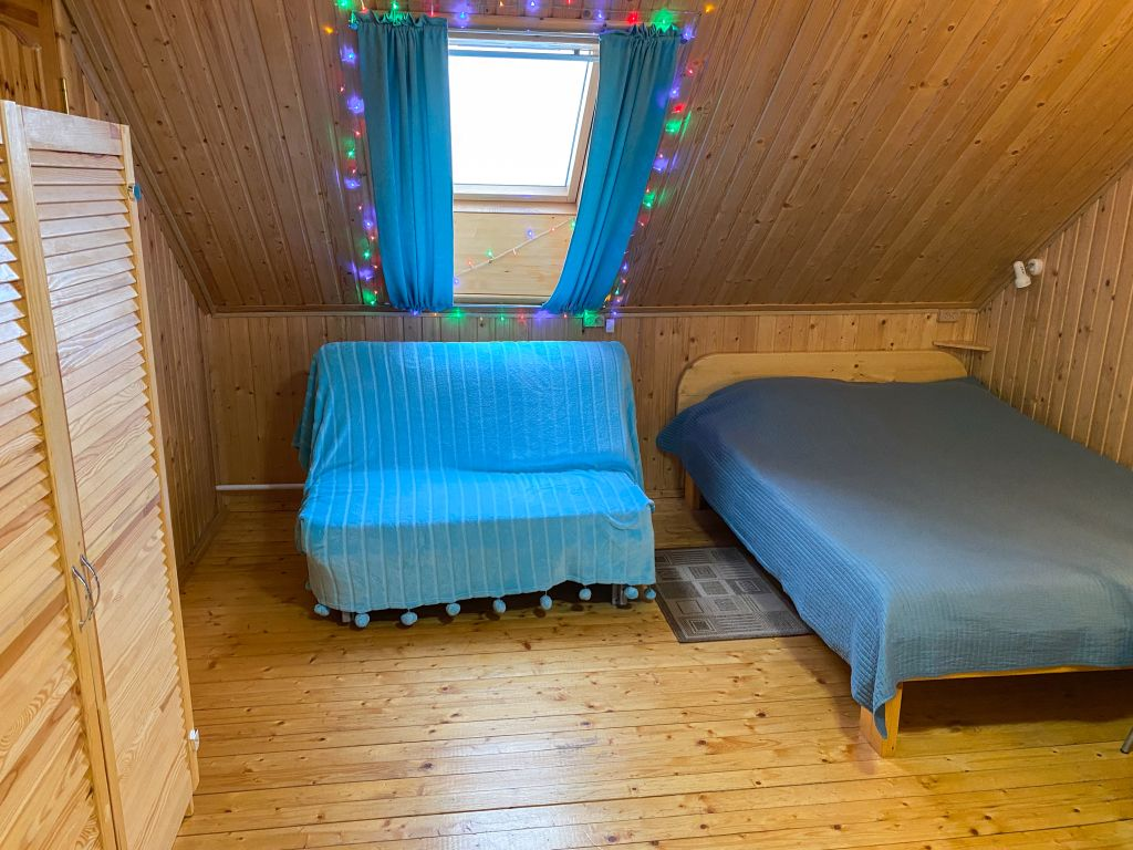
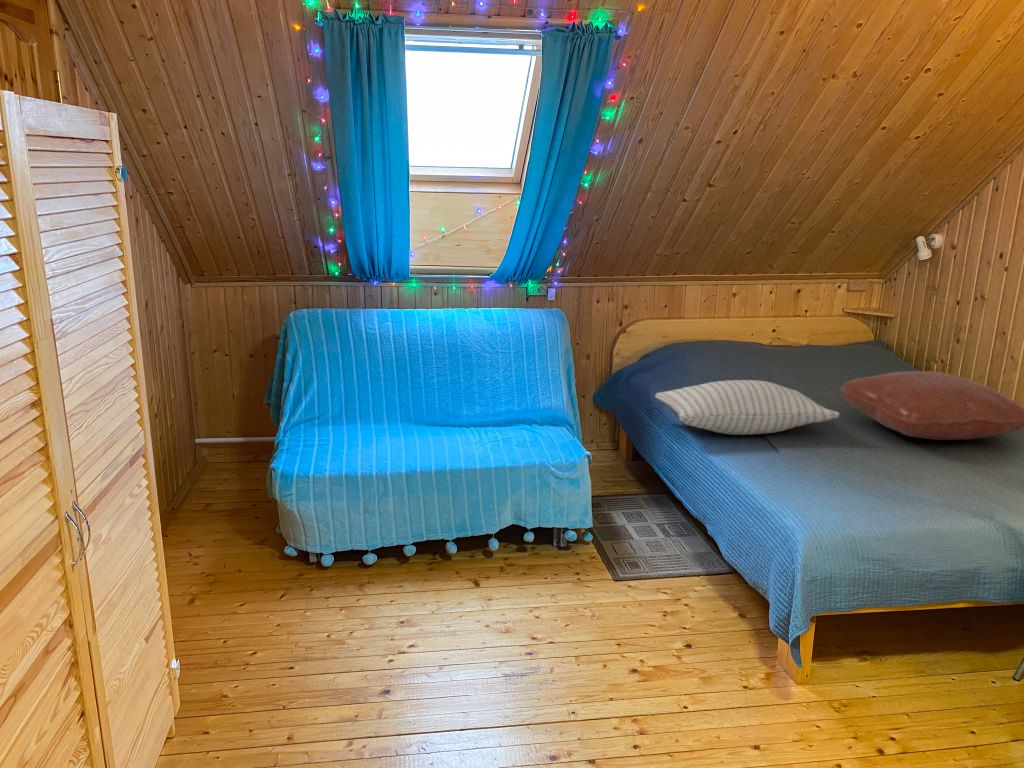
+ pillow (742, 407)
+ pillow (930, 405)
